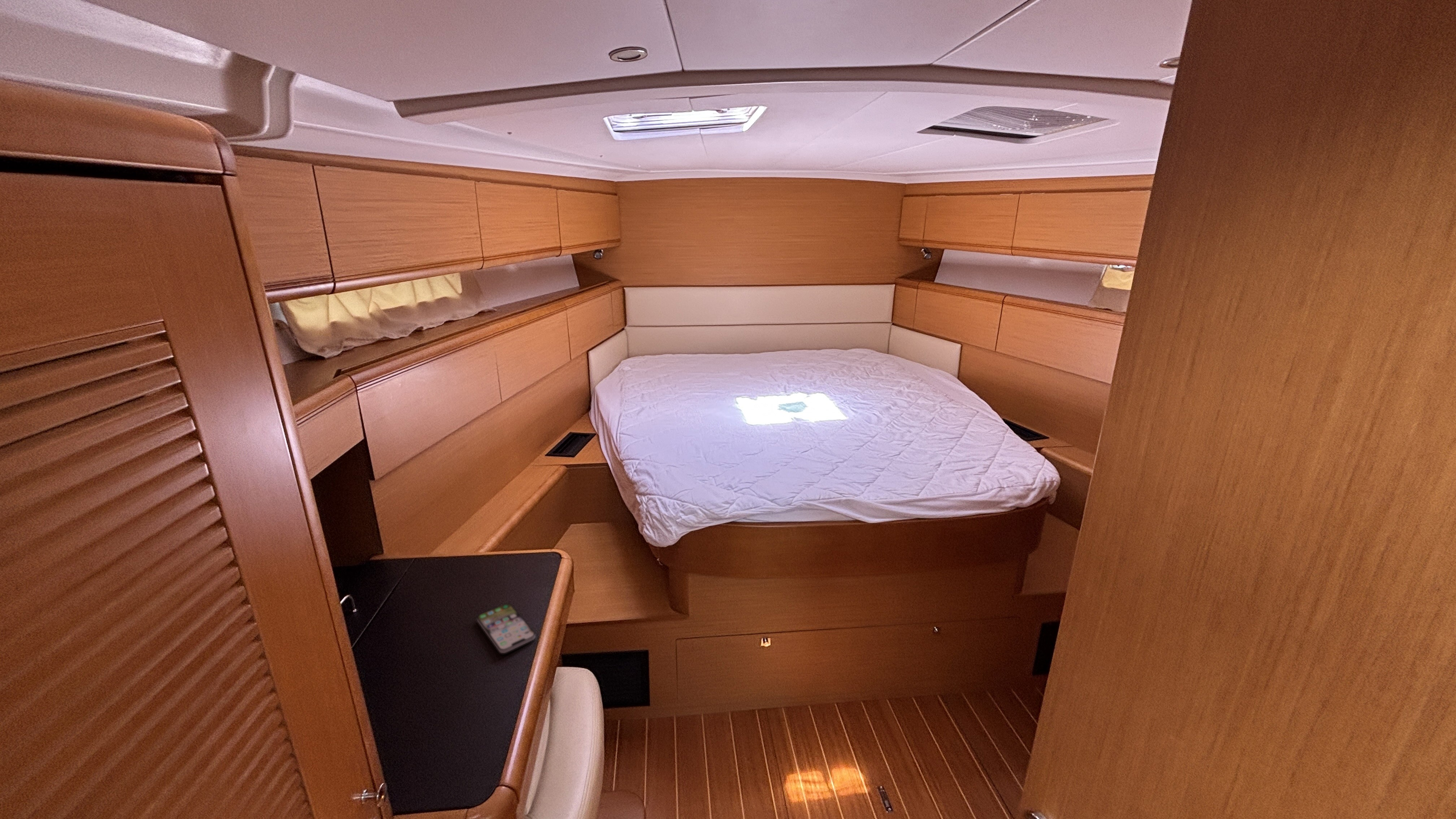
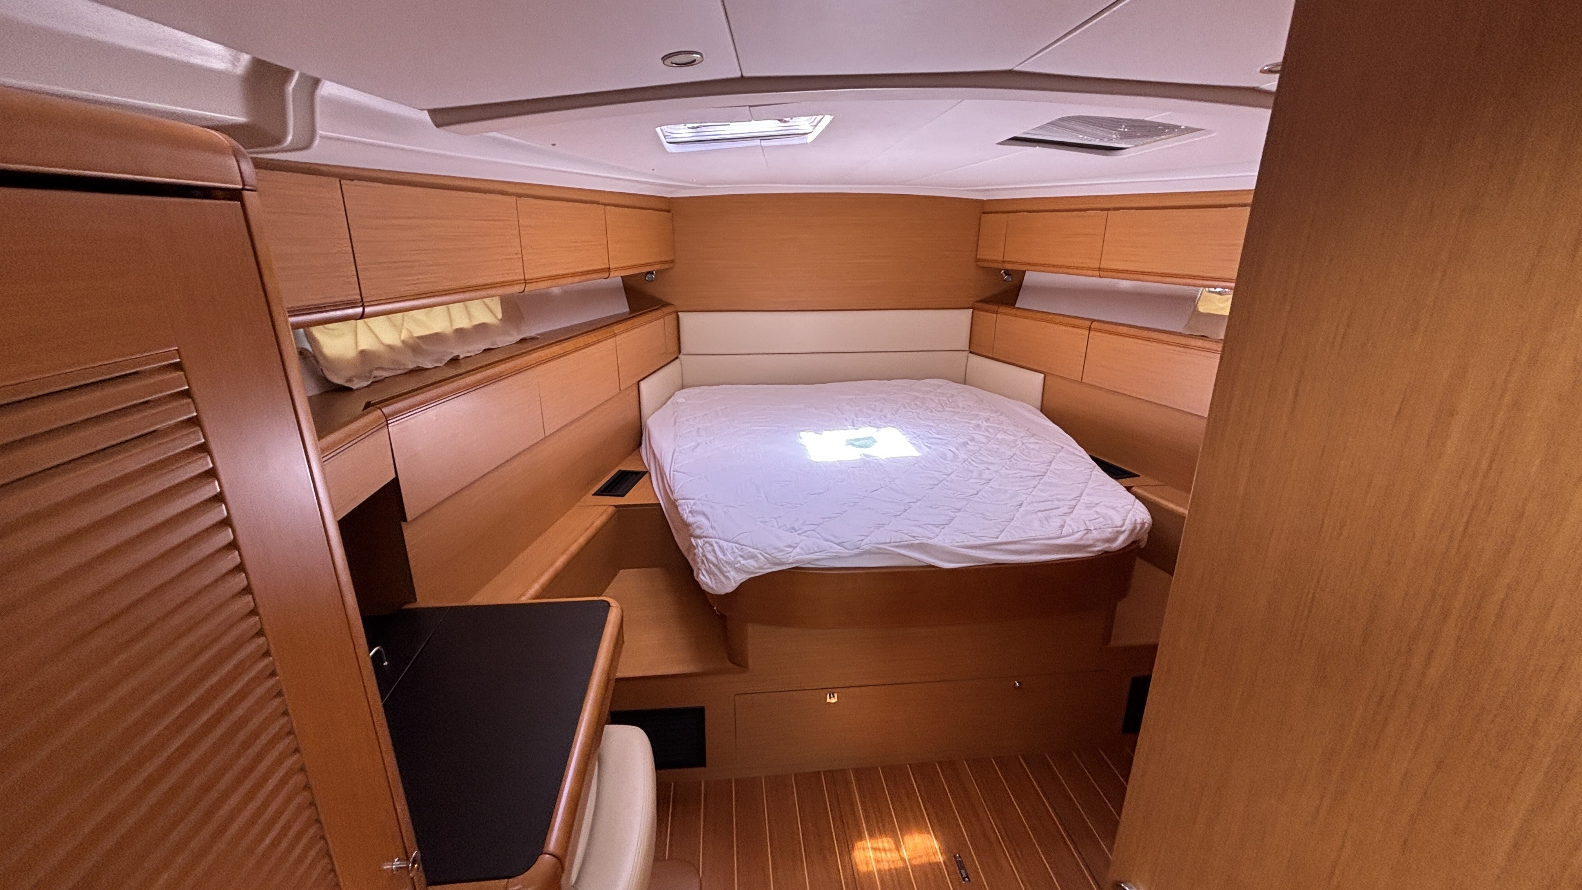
- smartphone (505, 627)
